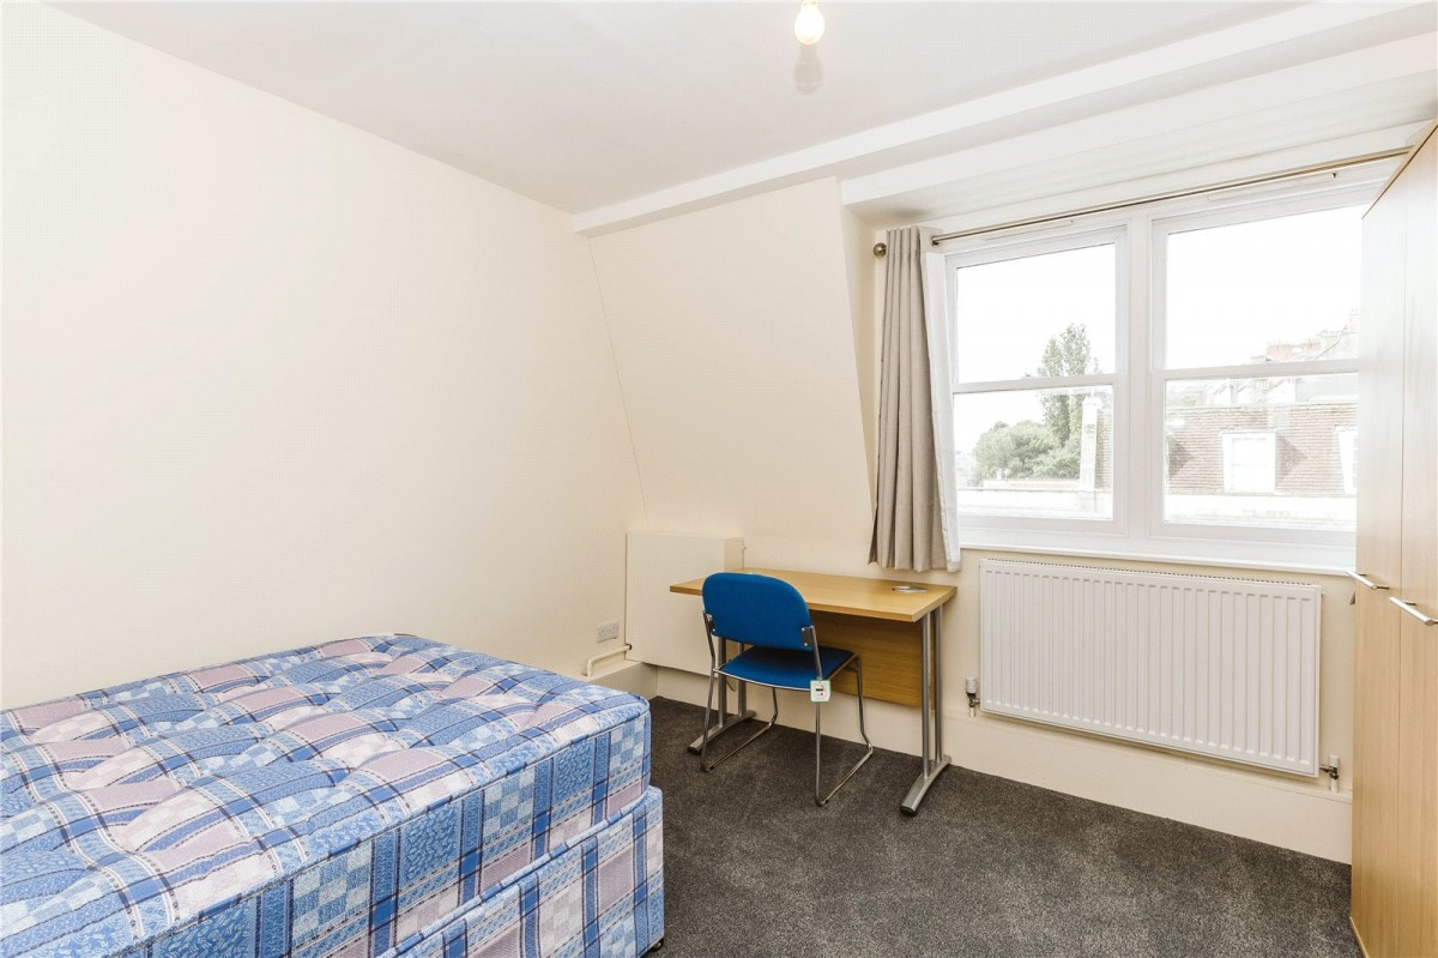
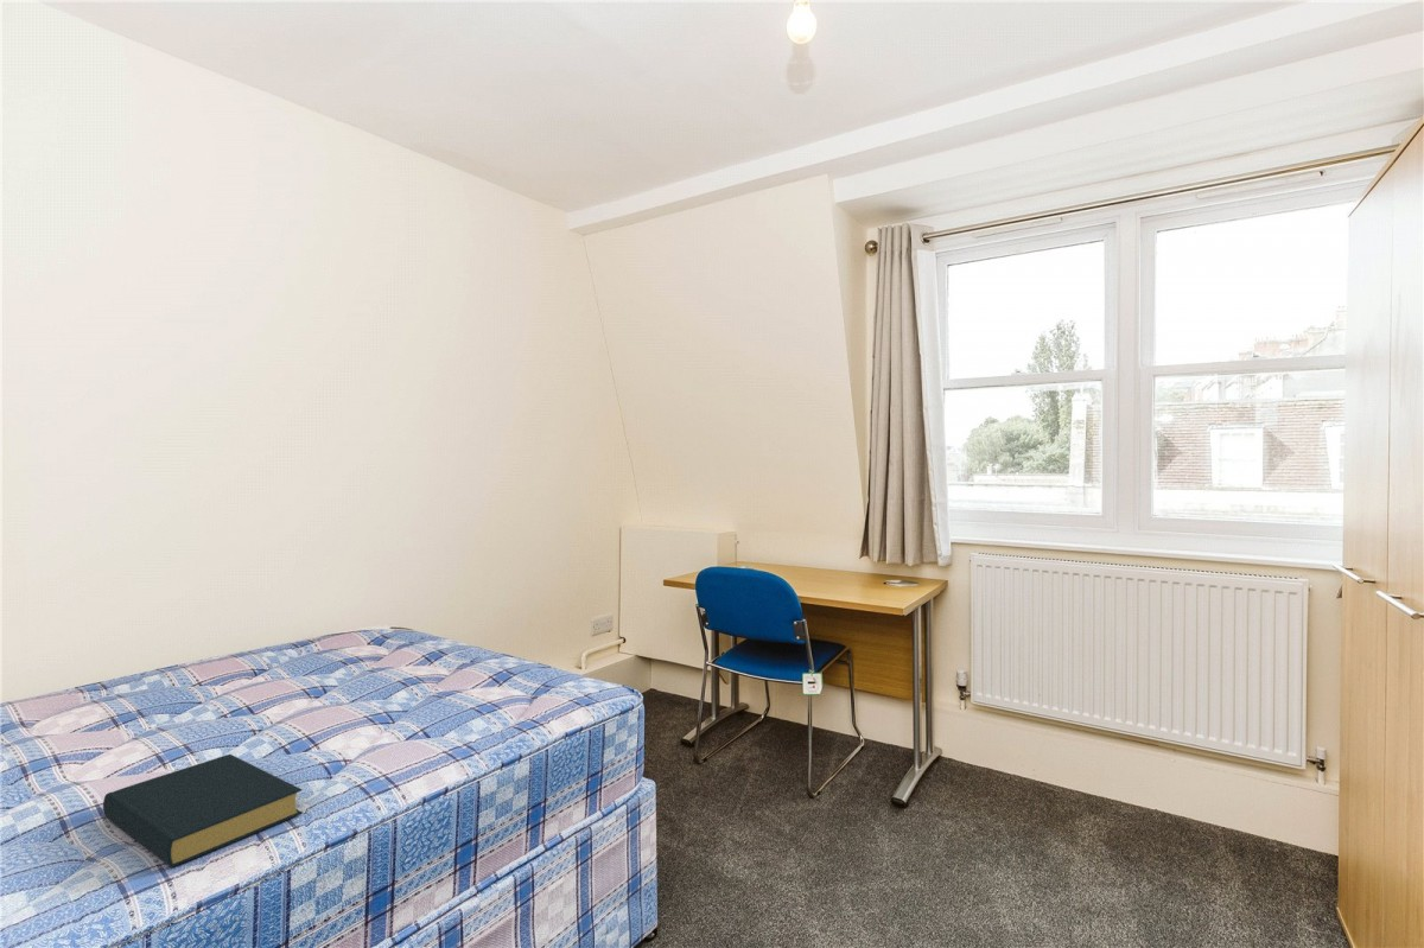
+ hardback book (203, 803)
